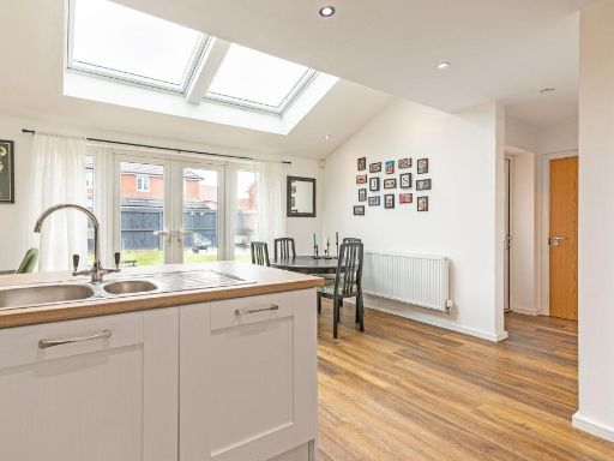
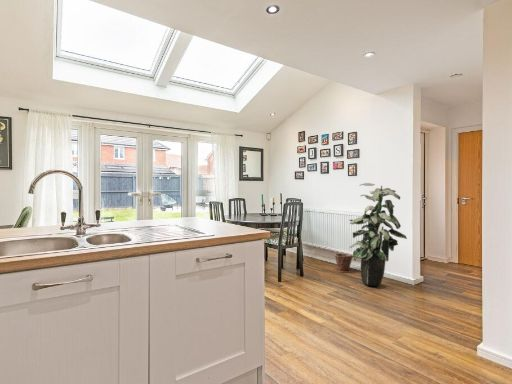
+ plant pot (343, 262)
+ indoor plant (373, 233)
